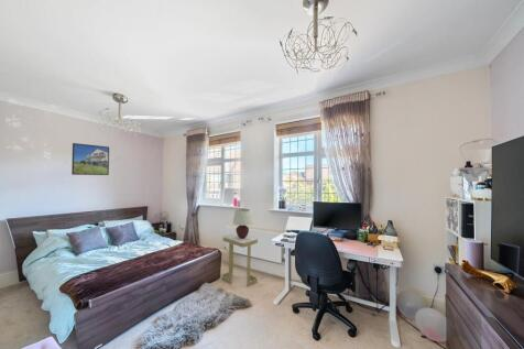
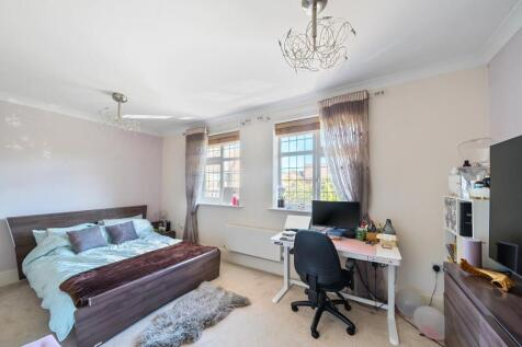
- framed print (91, 160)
- side table (232, 259)
- table lamp (242, 223)
